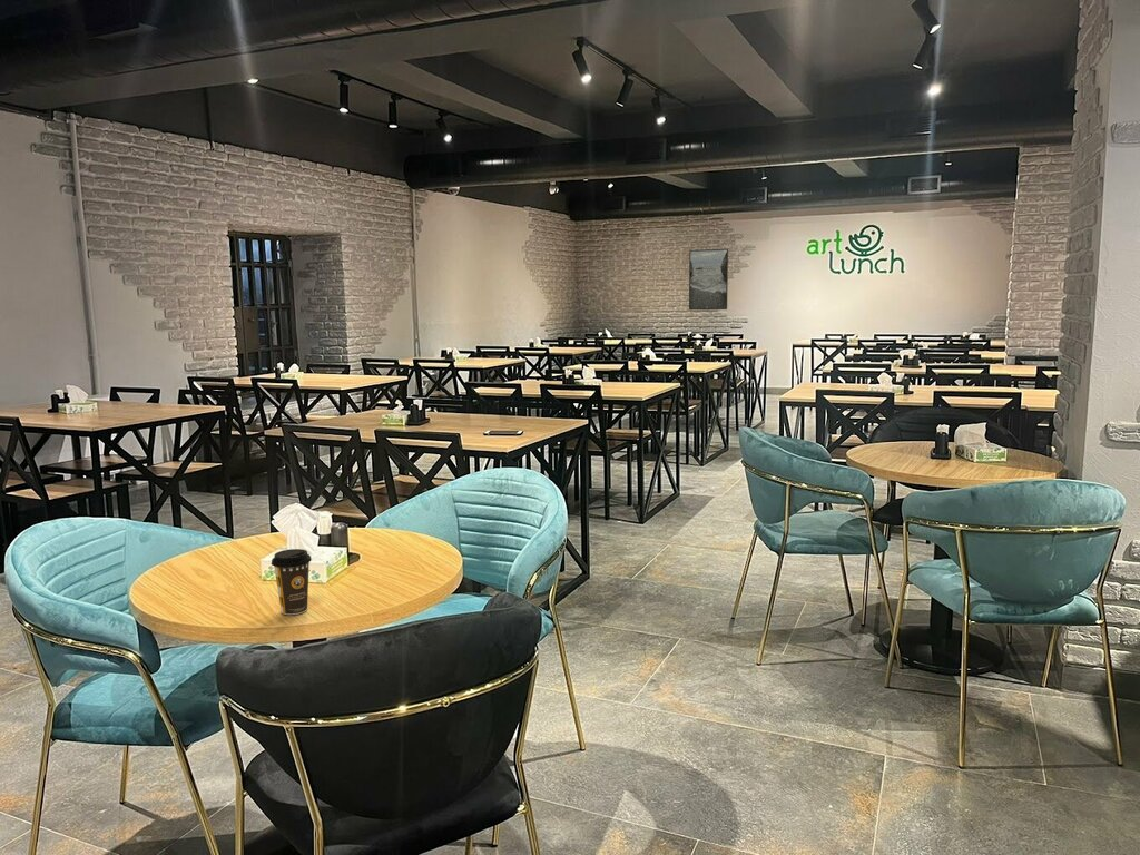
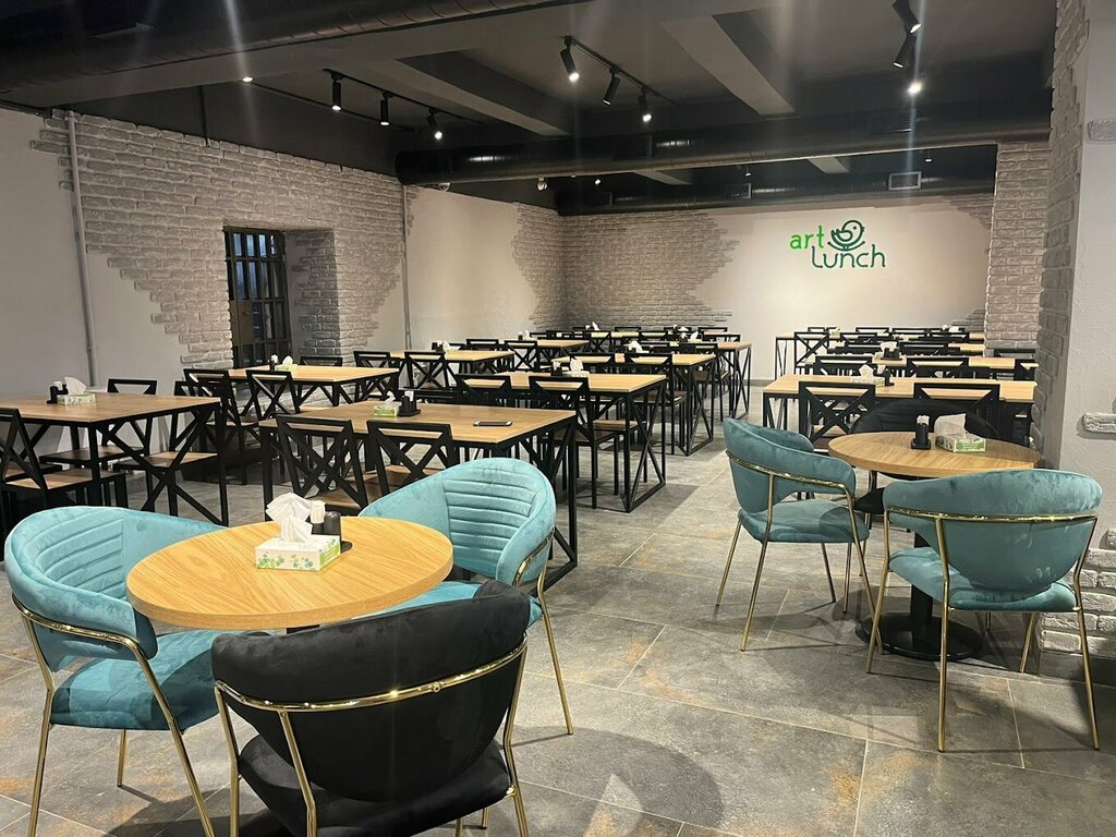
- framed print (708, 279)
- coffee cup (292, 581)
